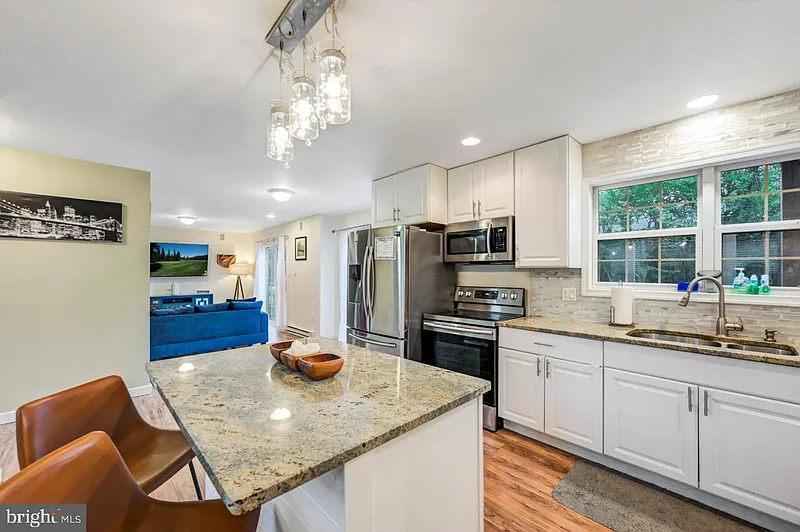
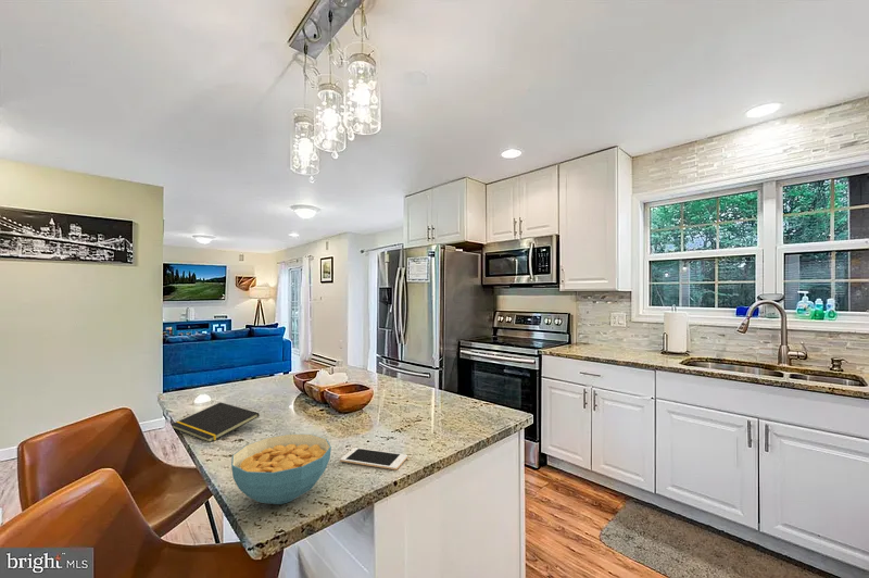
+ cell phone (374, 457)
+ cereal bowl (282, 474)
+ notepad (215, 420)
